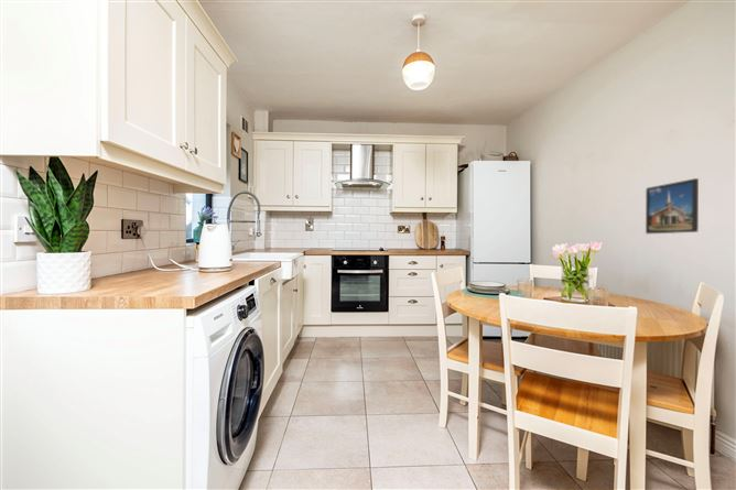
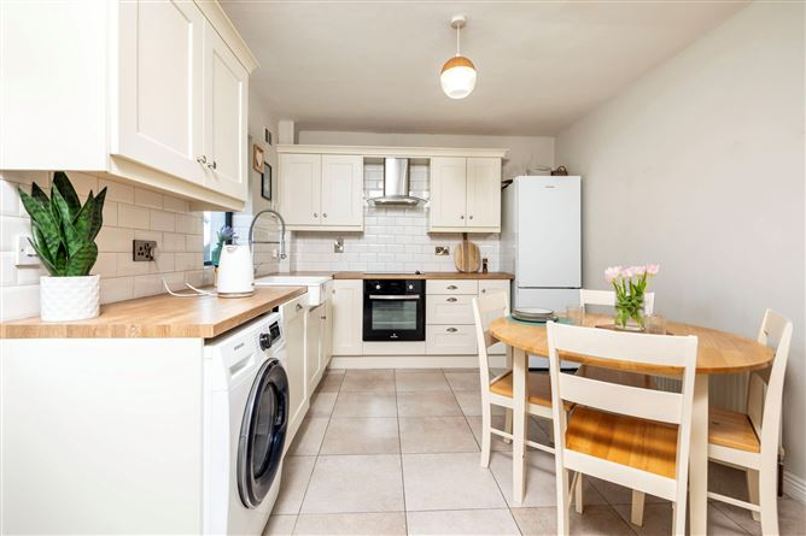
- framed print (670, 208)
